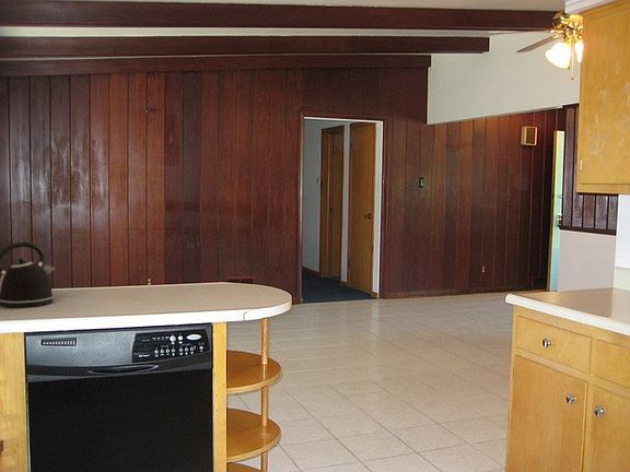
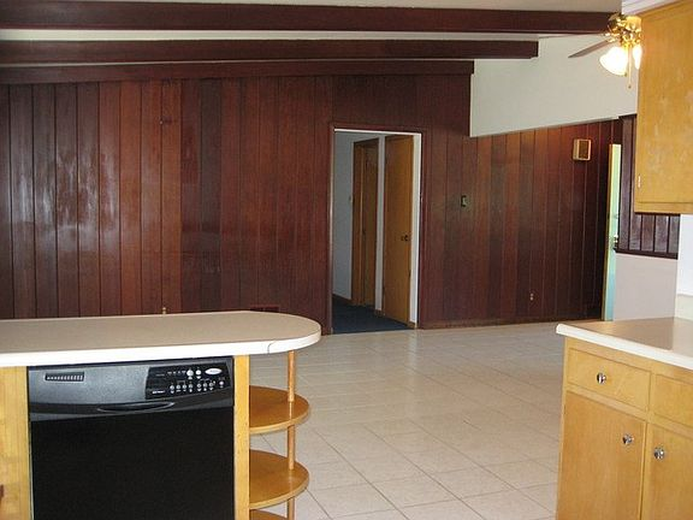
- kettle (24, 272)
